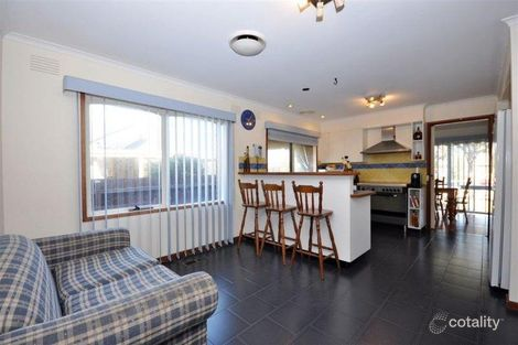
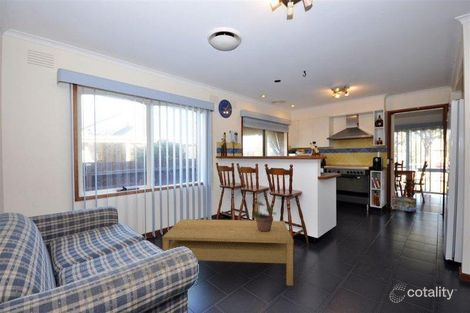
+ coffee table (229, 247)
+ potted plant (263, 214)
+ box (403, 203)
